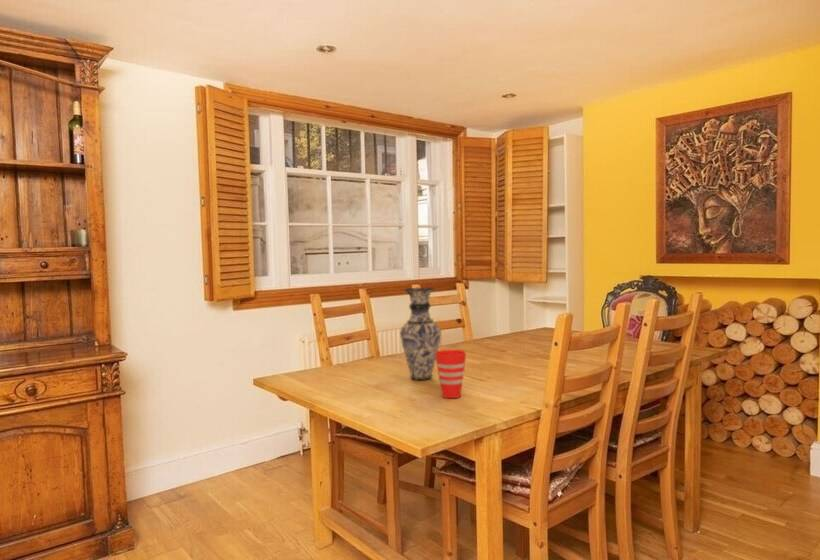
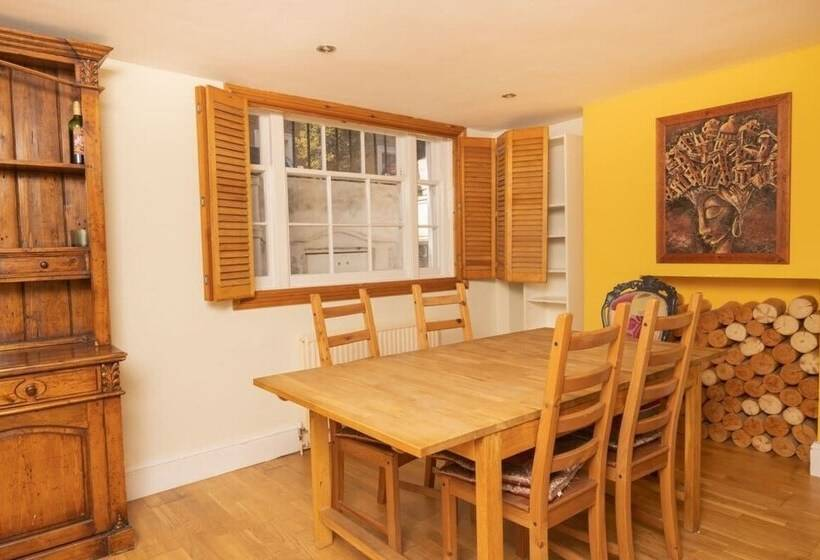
- cup (451, 374)
- vase (420, 333)
